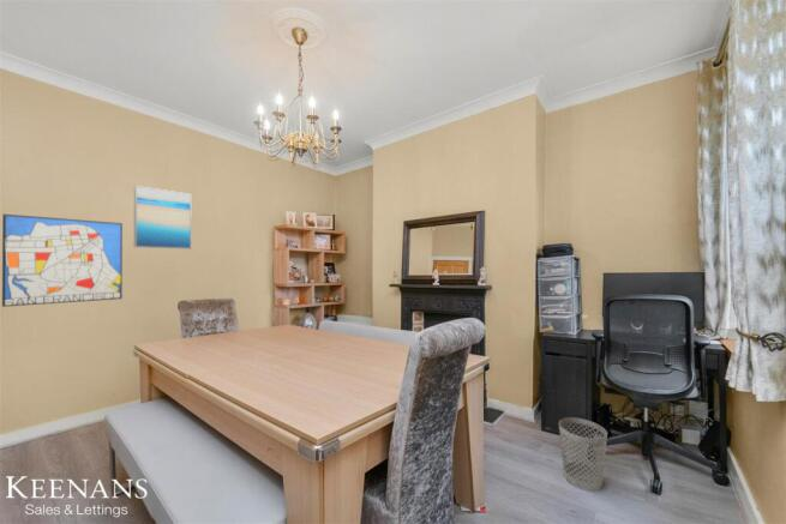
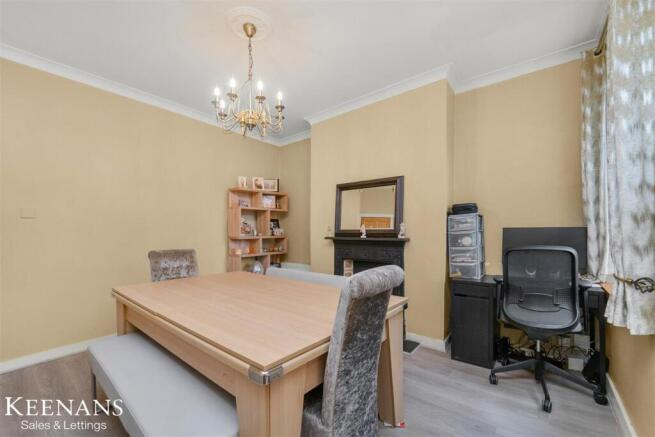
- wastebasket (582, 452)
- wall art (163, 218)
- wall art (67, 260)
